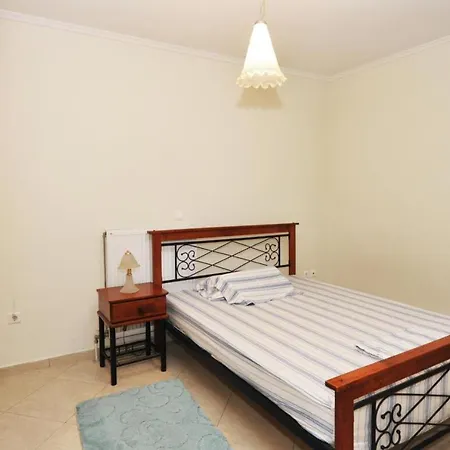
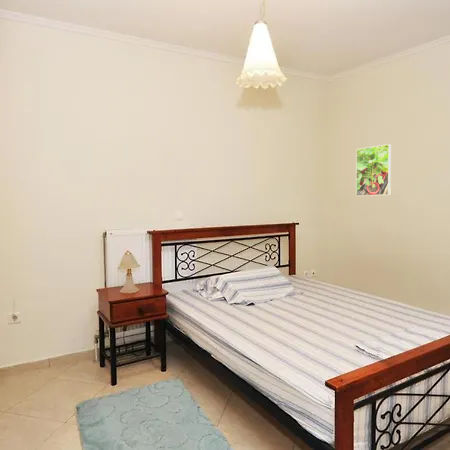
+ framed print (372, 171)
